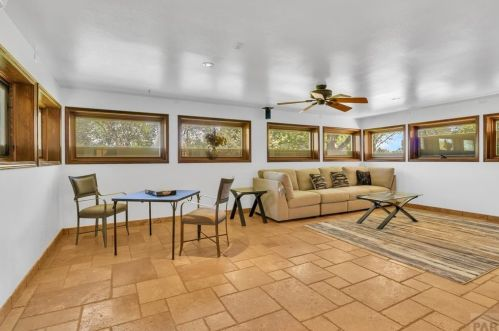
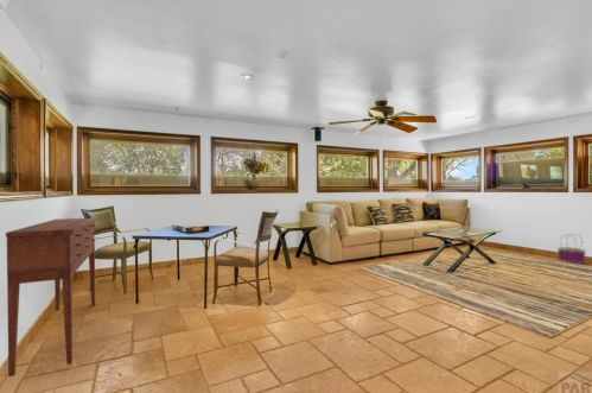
+ basket (571, 248)
+ console table (63, 278)
